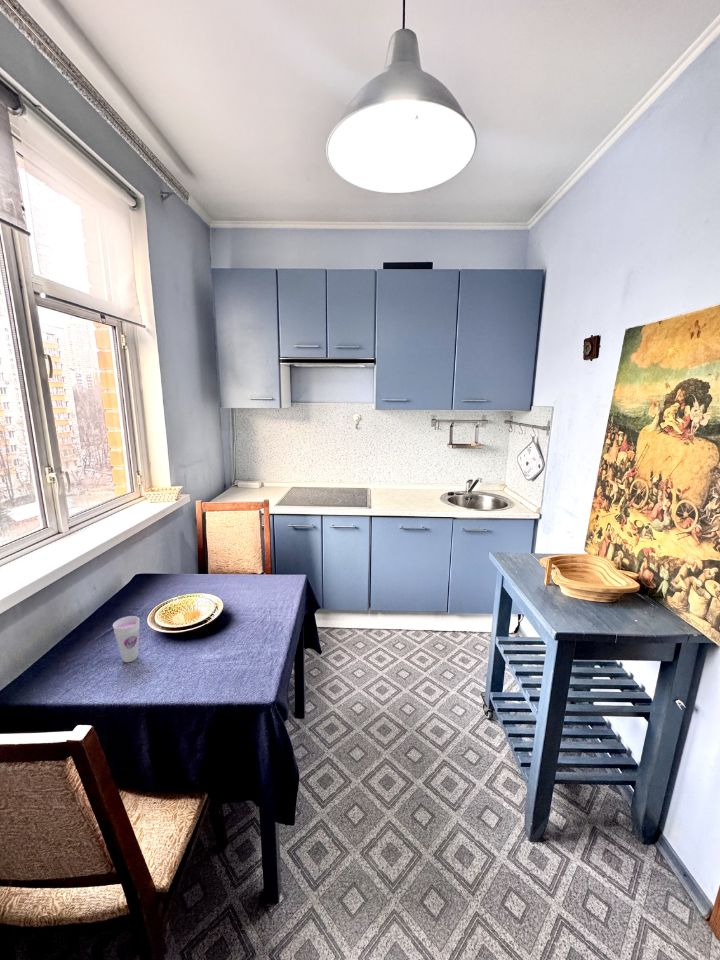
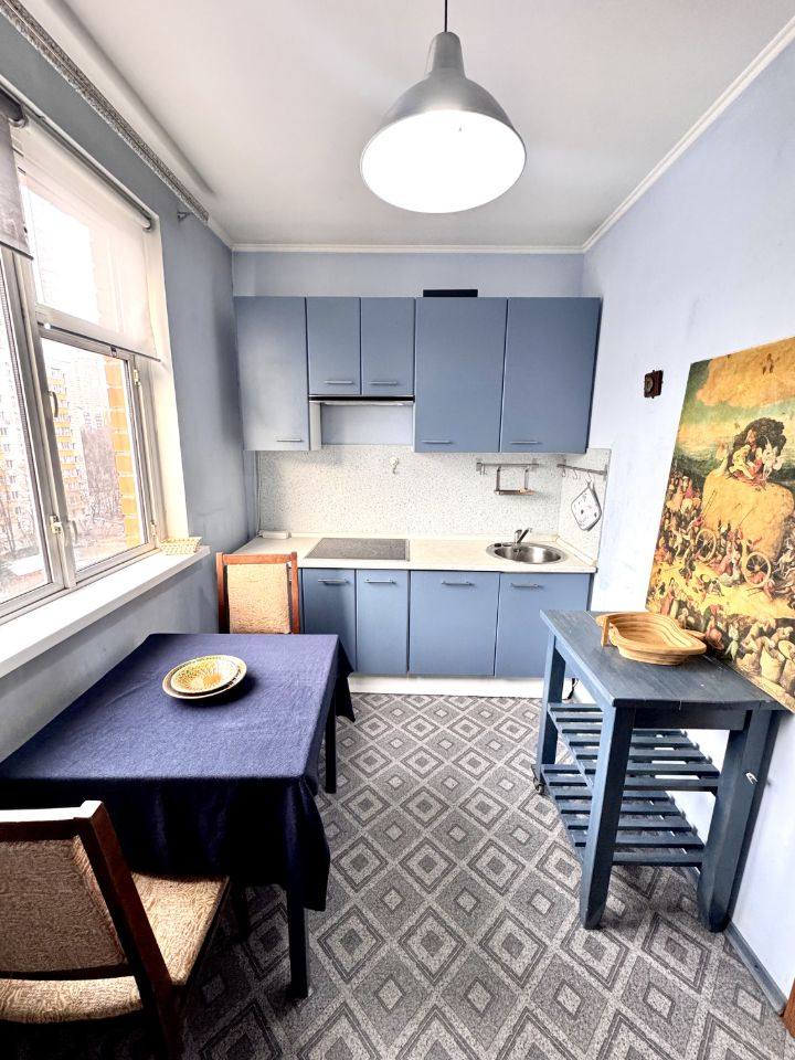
- cup (128, 640)
